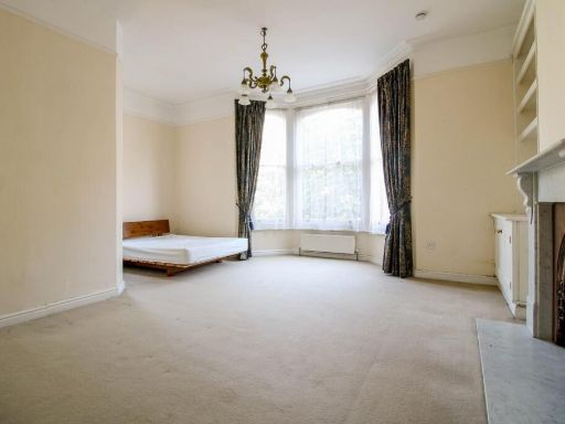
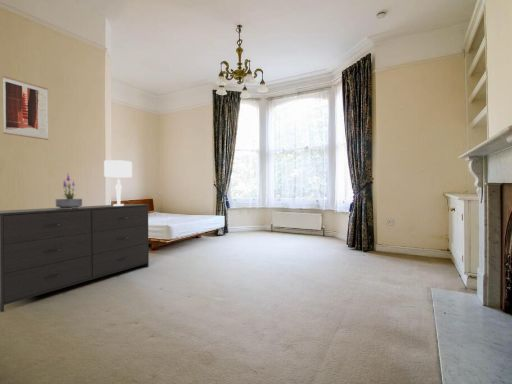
+ wall art (26, 109)
+ table lamp (118, 183)
+ dresser (81, 244)
+ potted plant (69, 190)
